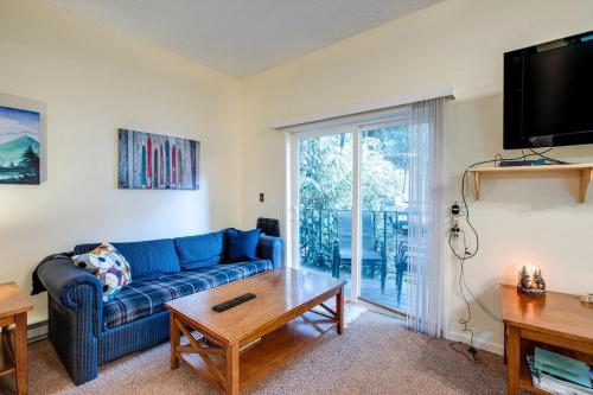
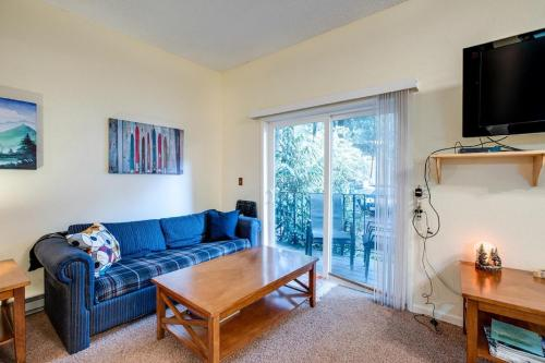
- remote control (235, 301)
